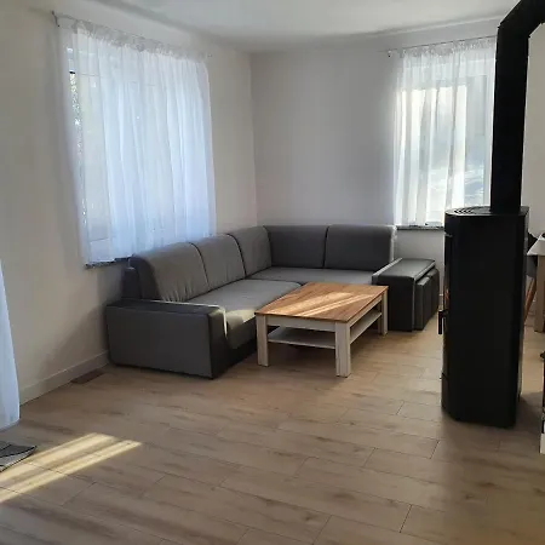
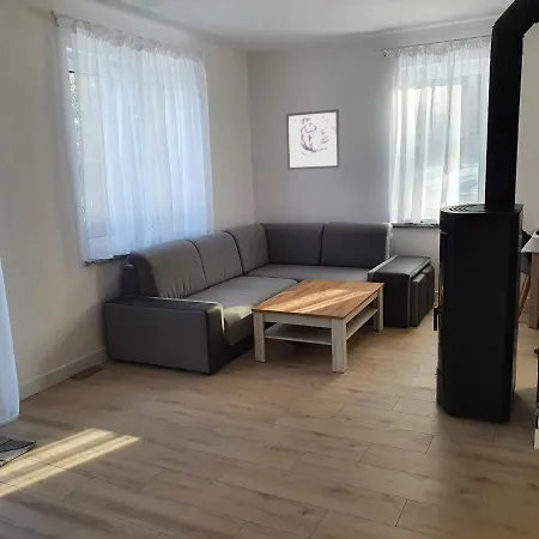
+ wall art (311, 140)
